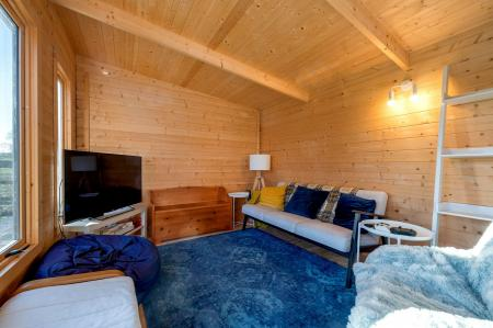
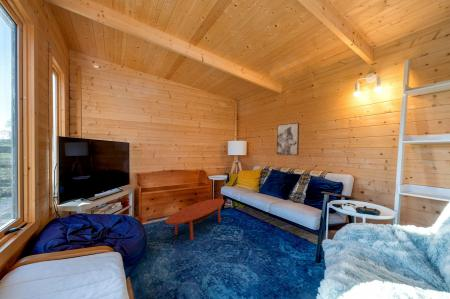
+ coffee table (199, 218)
+ wall art (287, 139)
